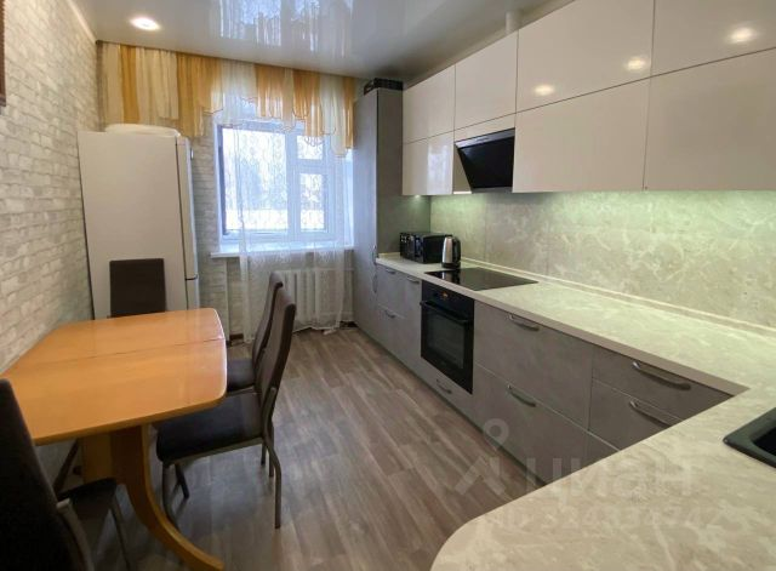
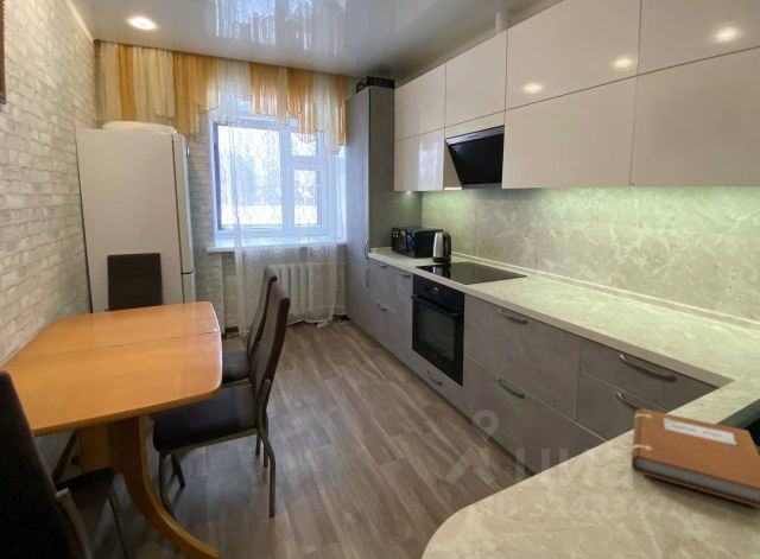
+ notebook (691, 447)
